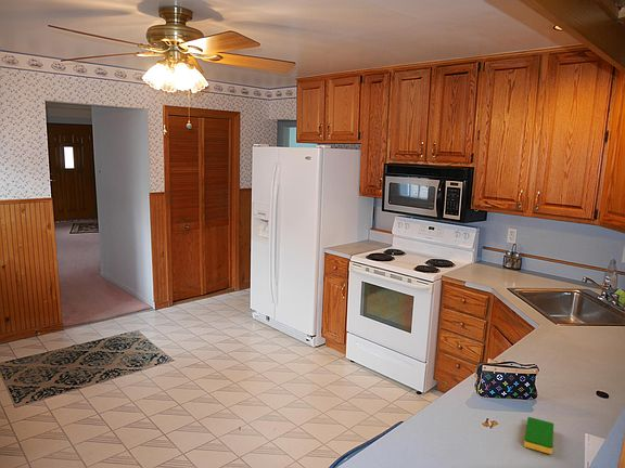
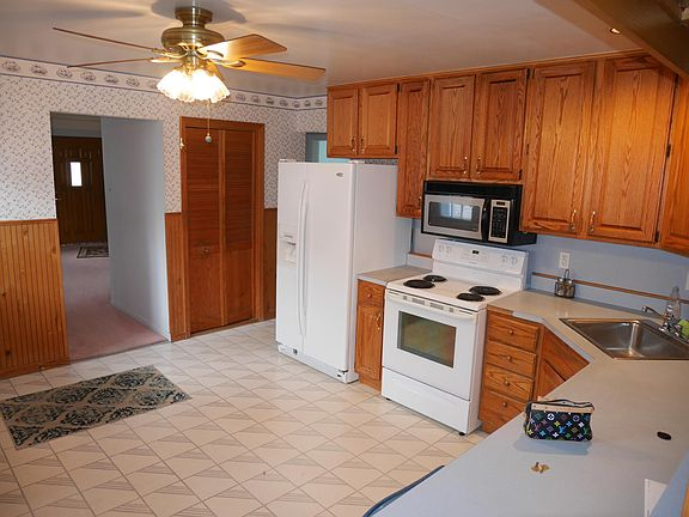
- dish sponge (539, 434)
